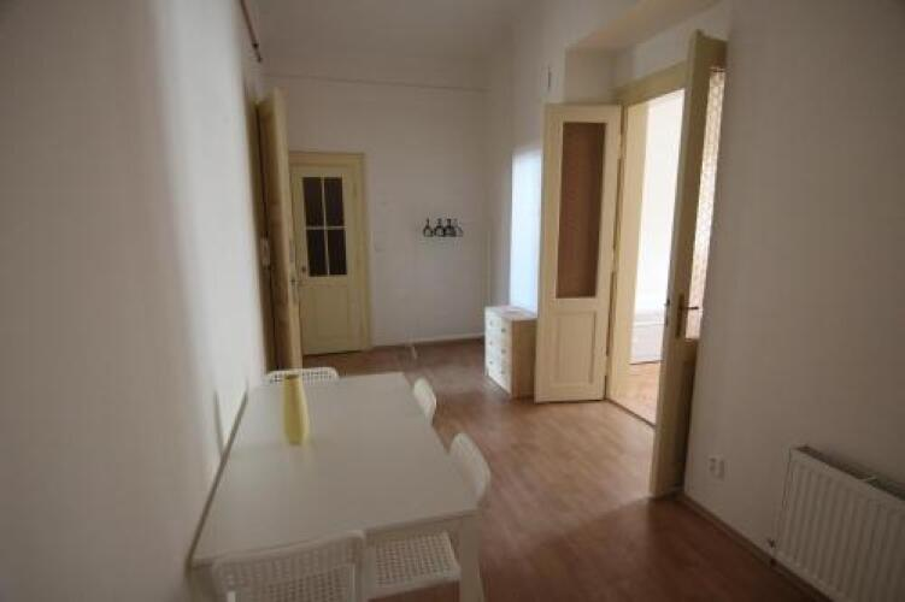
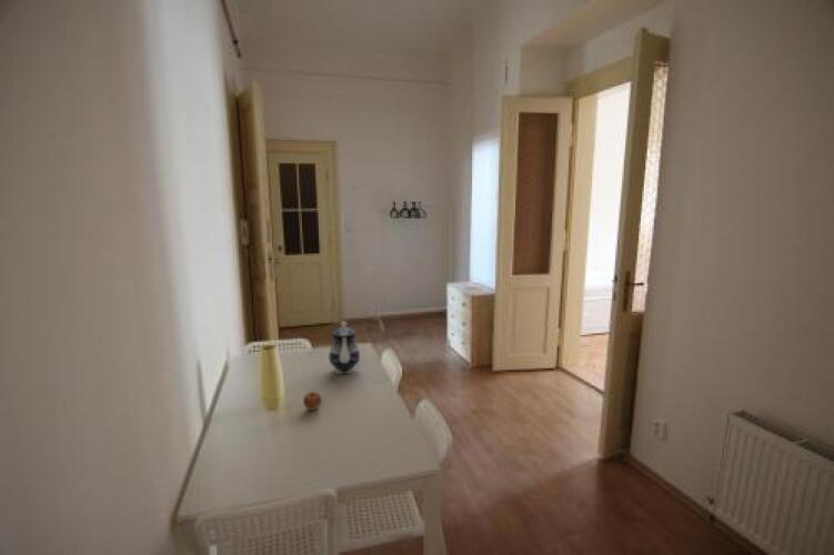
+ fruit (312, 400)
+ teapot (343, 345)
